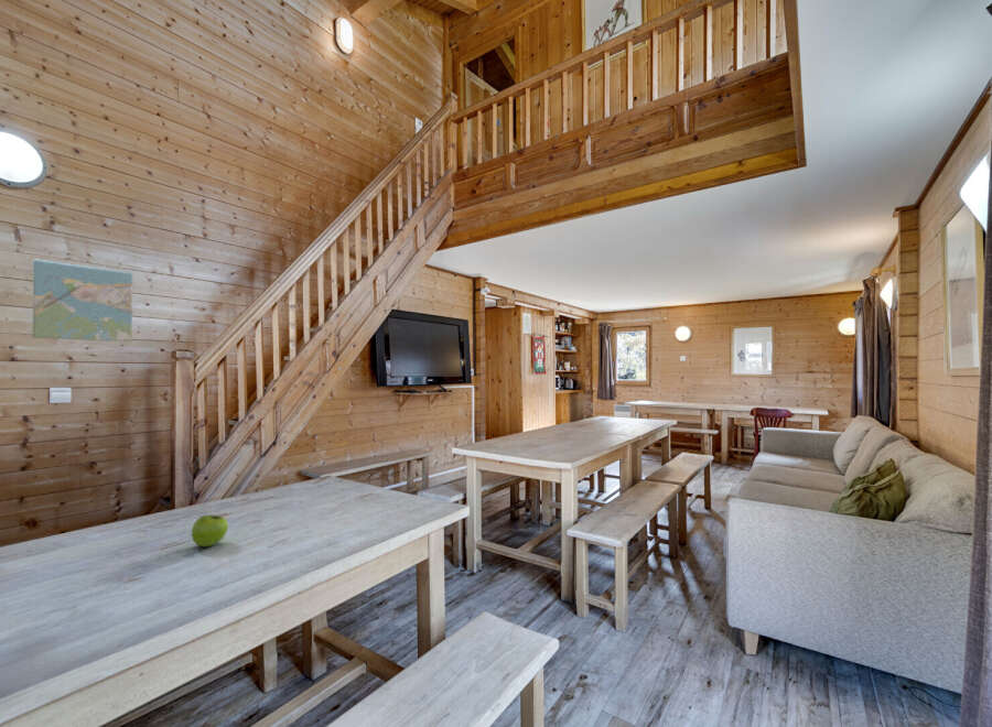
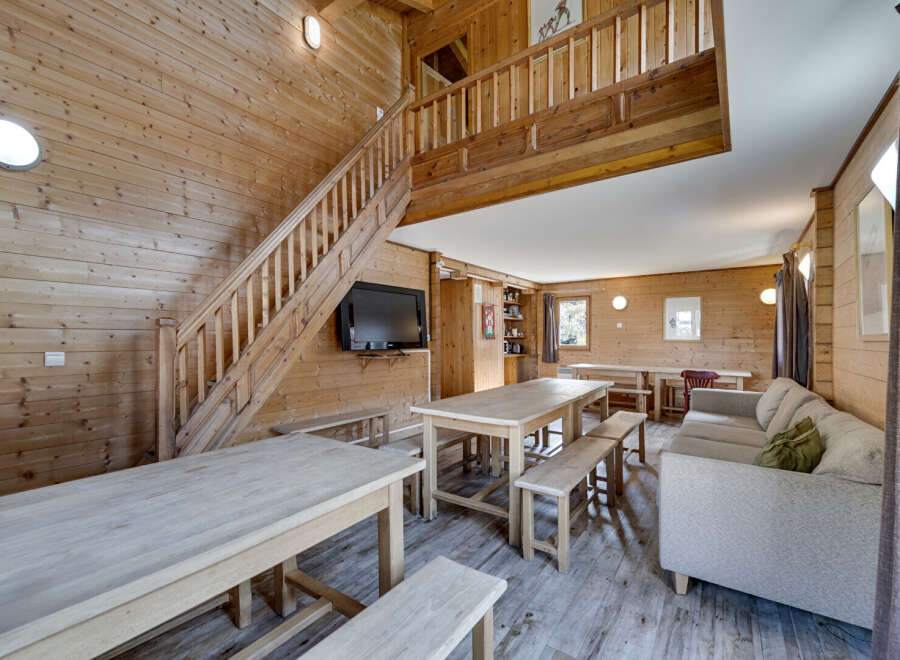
- fruit (209, 529)
- map (87, 303)
